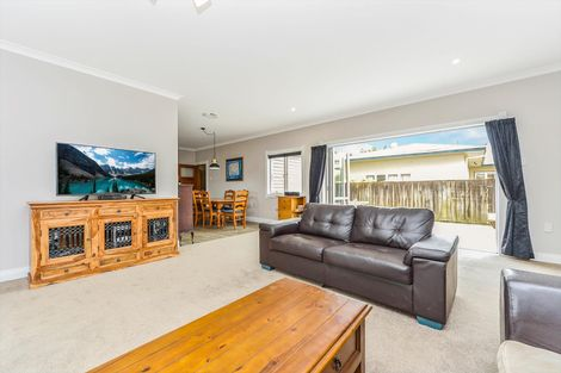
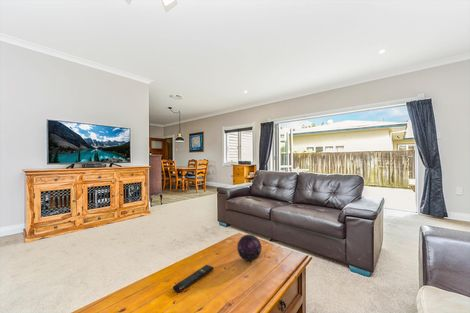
+ decorative orb (249, 247)
+ remote control (194, 277)
